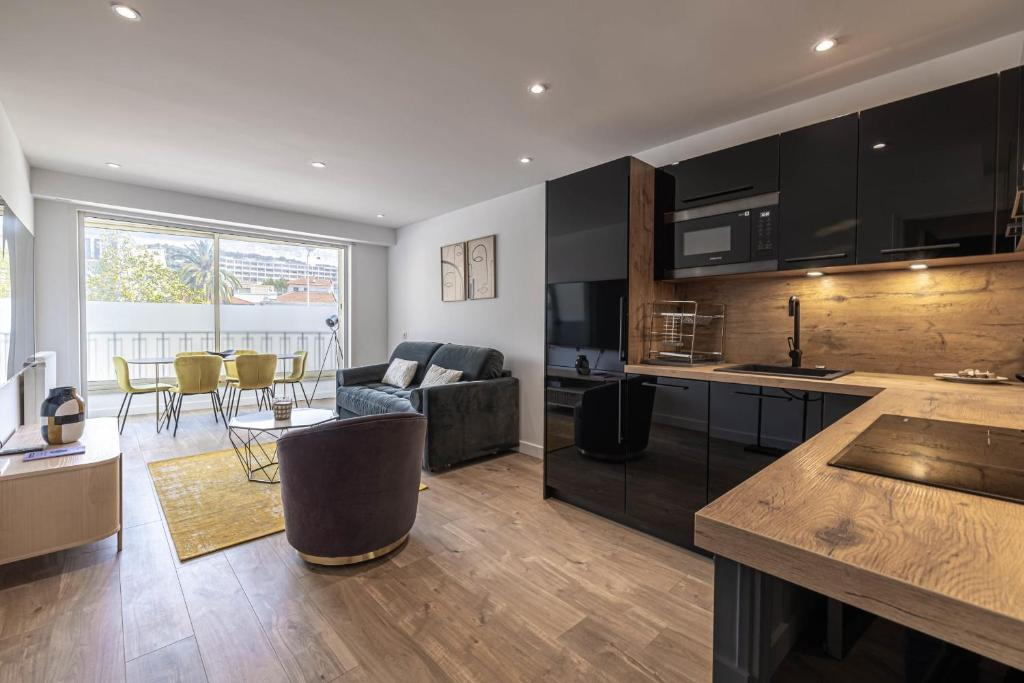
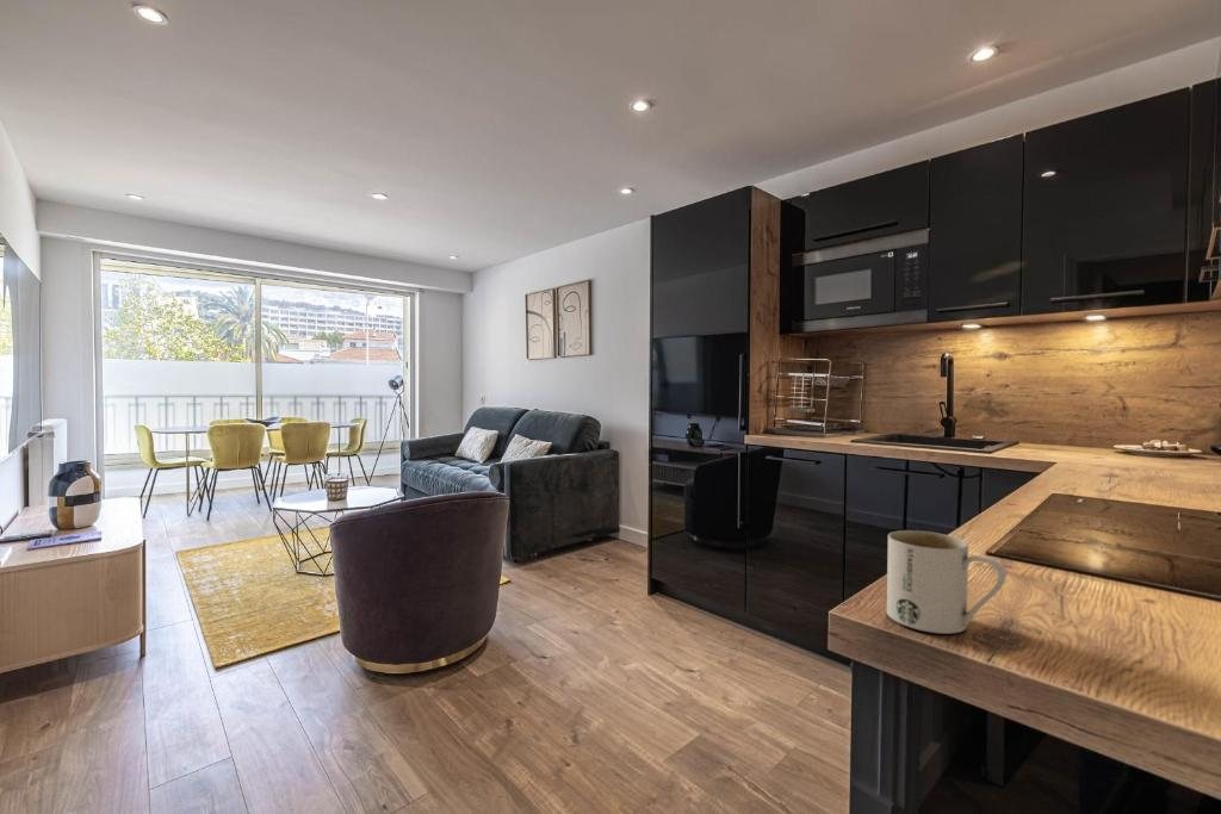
+ mug (943, 583)
